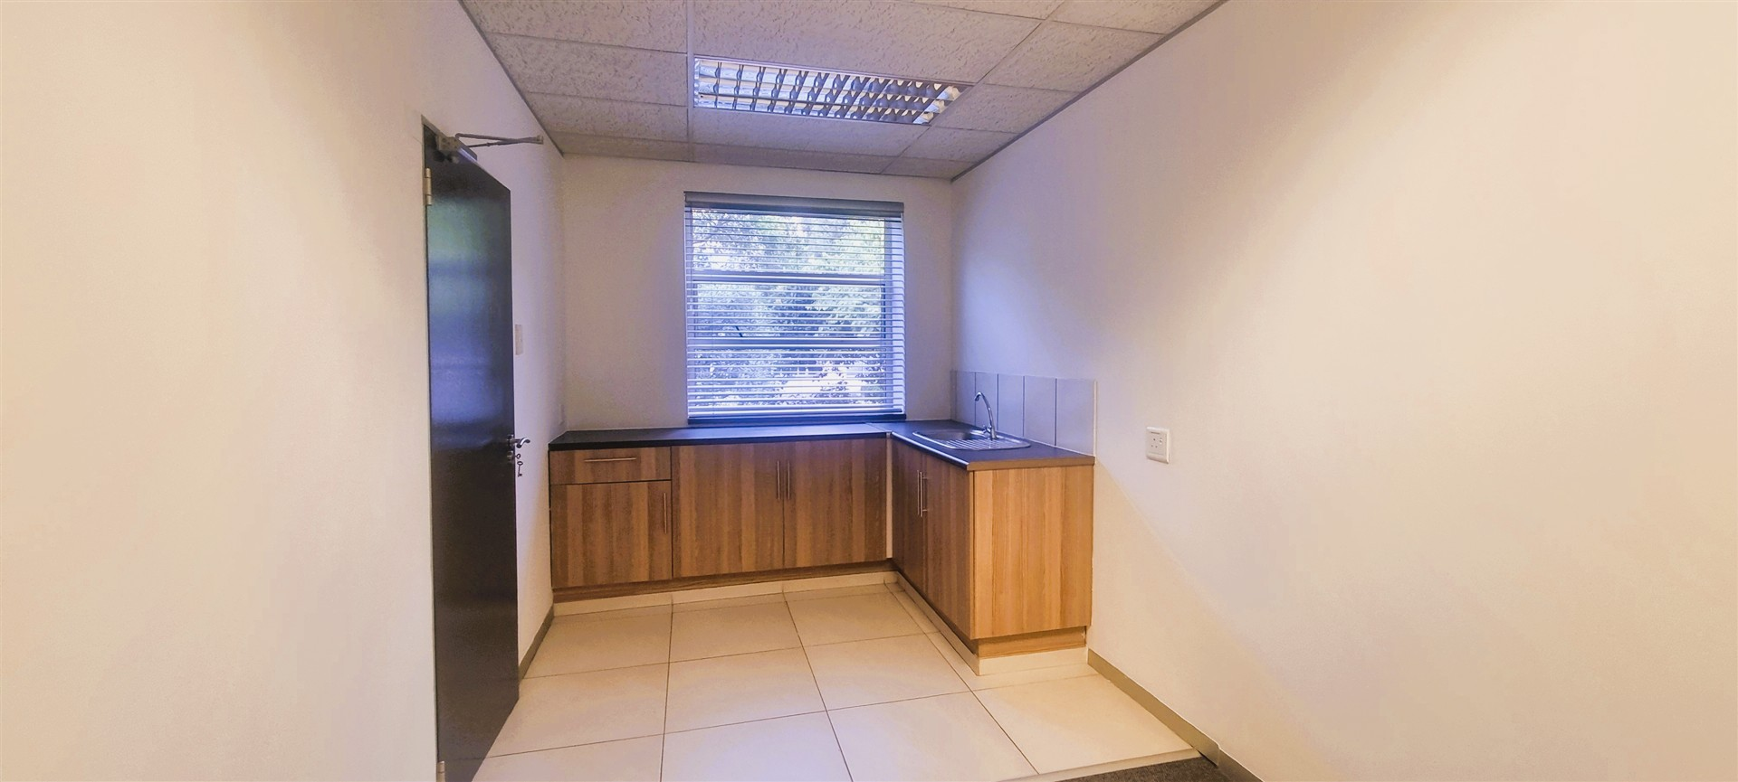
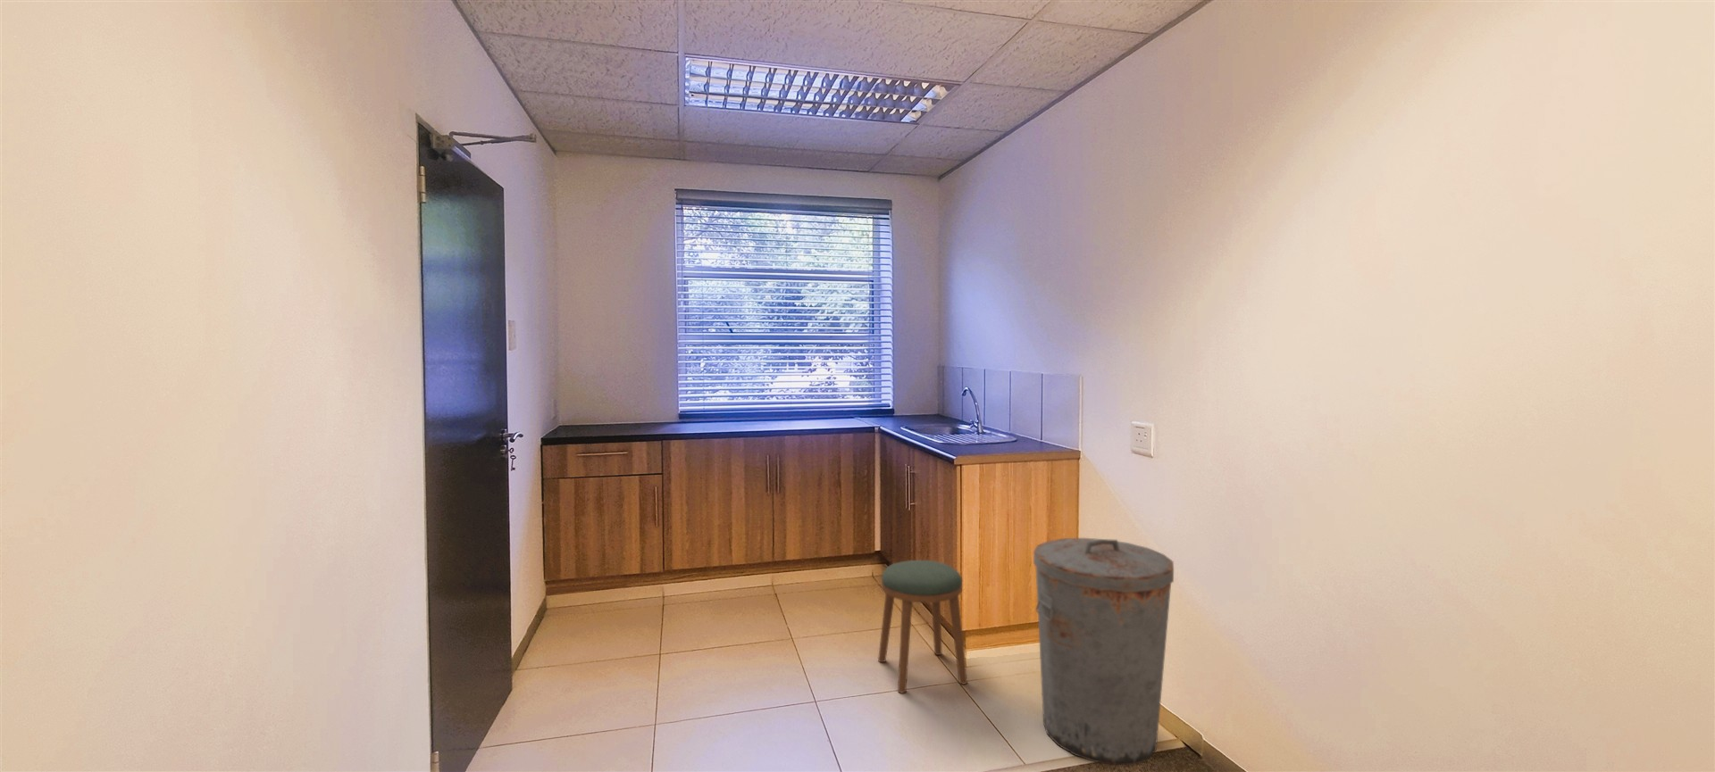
+ stool (910, 619)
+ trash can (1099, 635)
